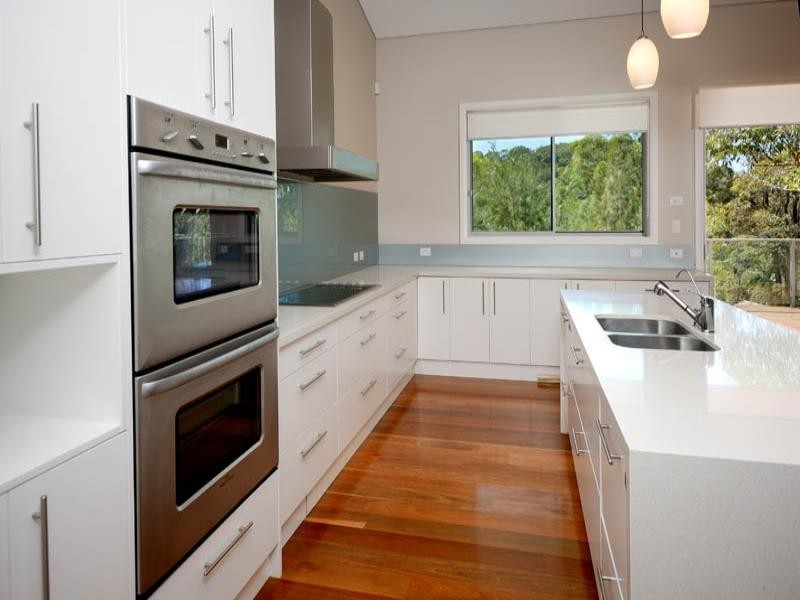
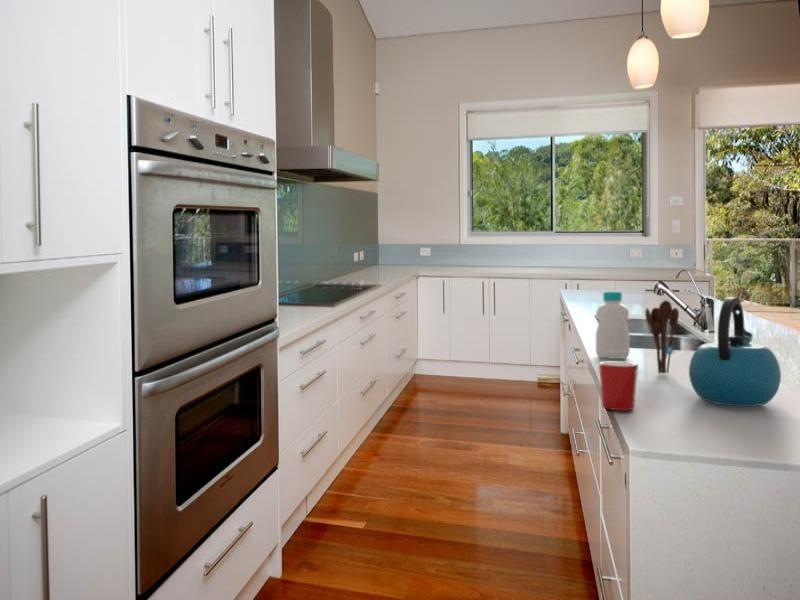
+ mug (620, 384)
+ bottle (612, 324)
+ utensil holder (662, 337)
+ kettle (734, 349)
